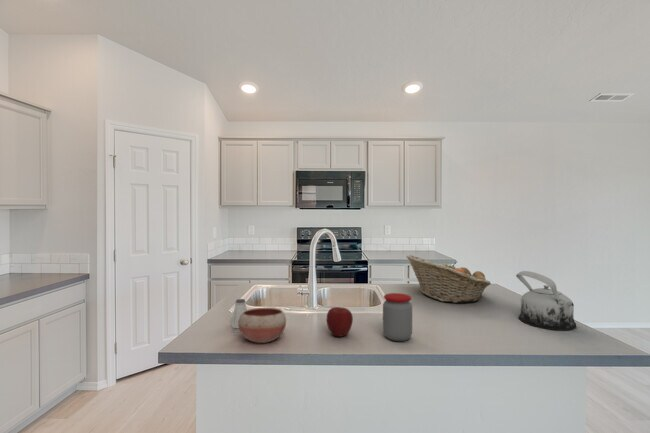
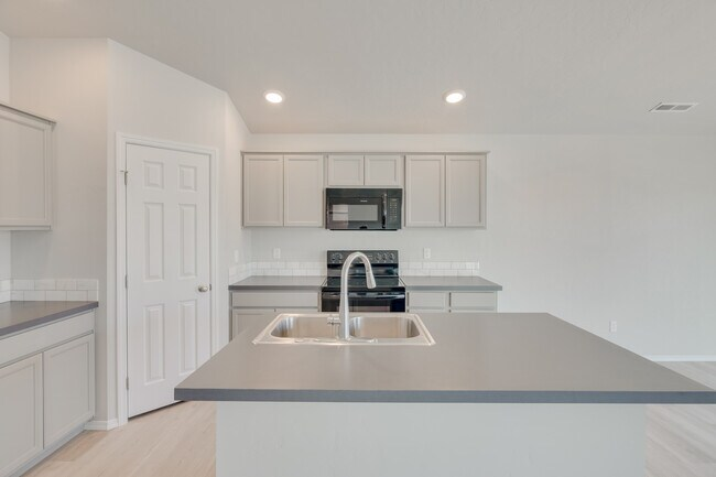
- saltshaker (240, 312)
- bowl (262, 325)
- teapot (549, 298)
- apple (339, 321)
- fruit basket (445, 275)
- jar (397, 316)
